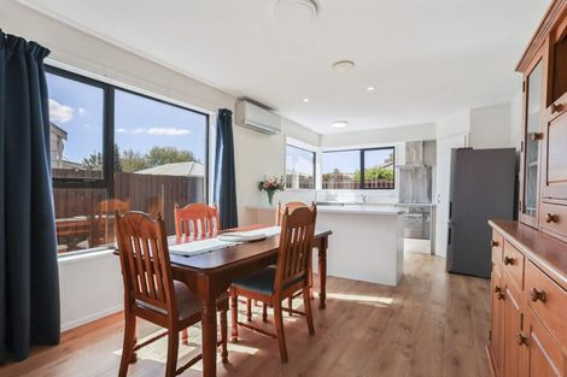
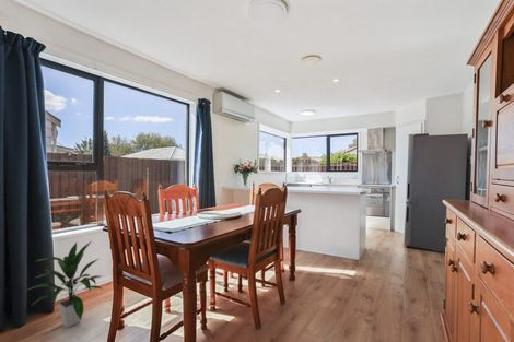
+ indoor plant (70, 284)
